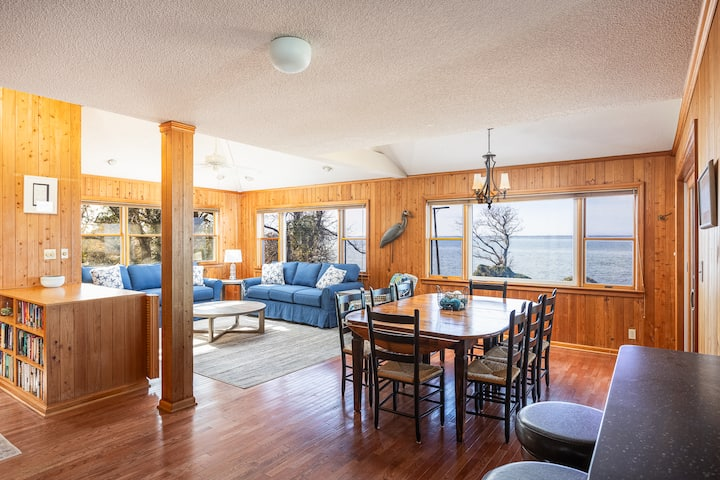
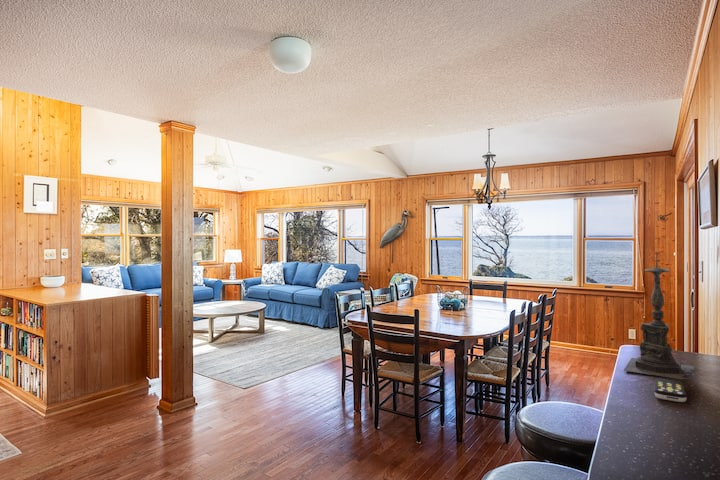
+ remote control (669, 389)
+ candle holder (659, 310)
